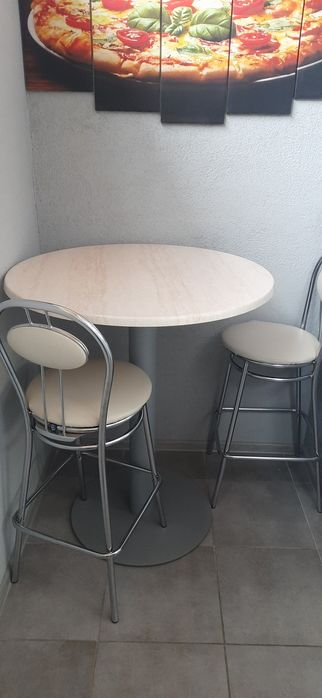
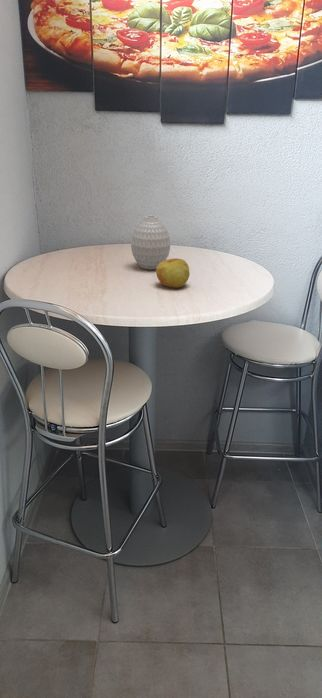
+ apple (172, 272)
+ vase (150, 242)
